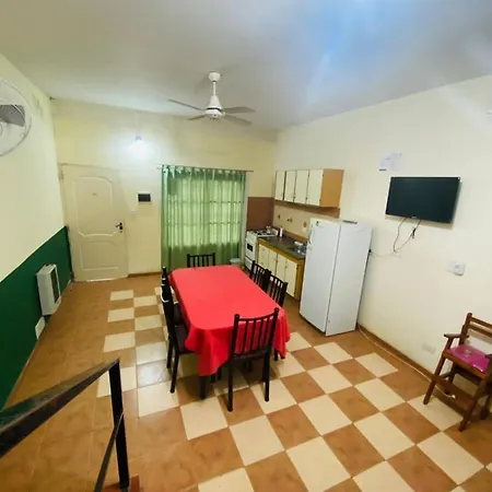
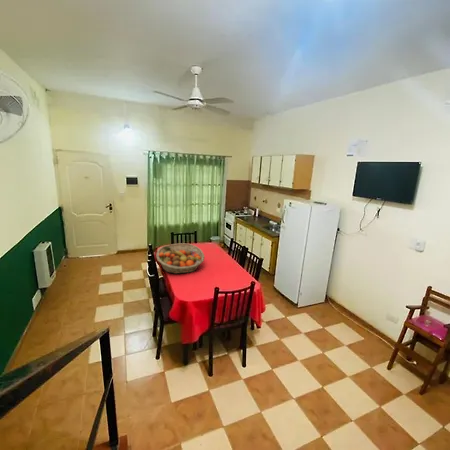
+ fruit basket (180, 258)
